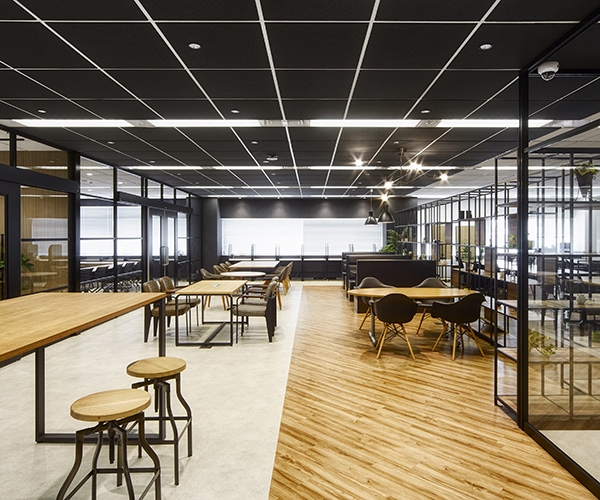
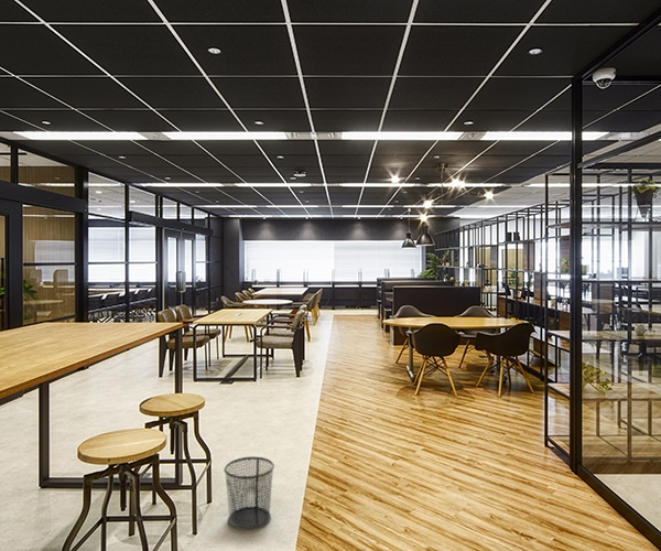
+ waste bin (249, 491)
